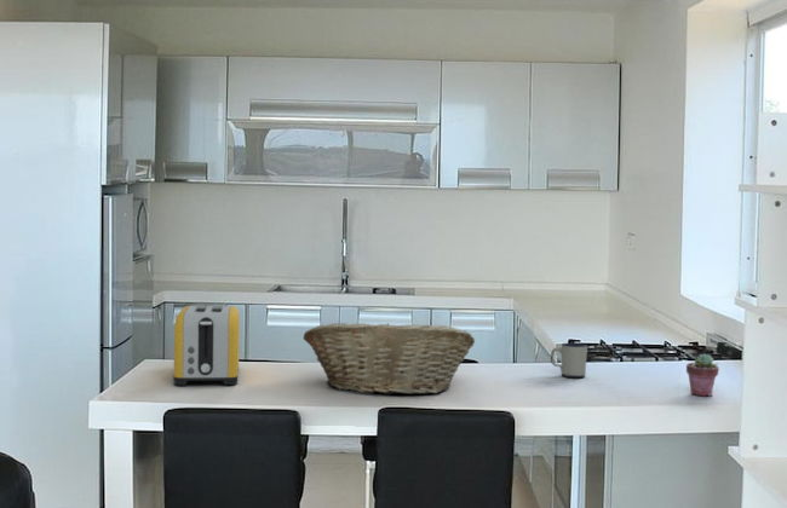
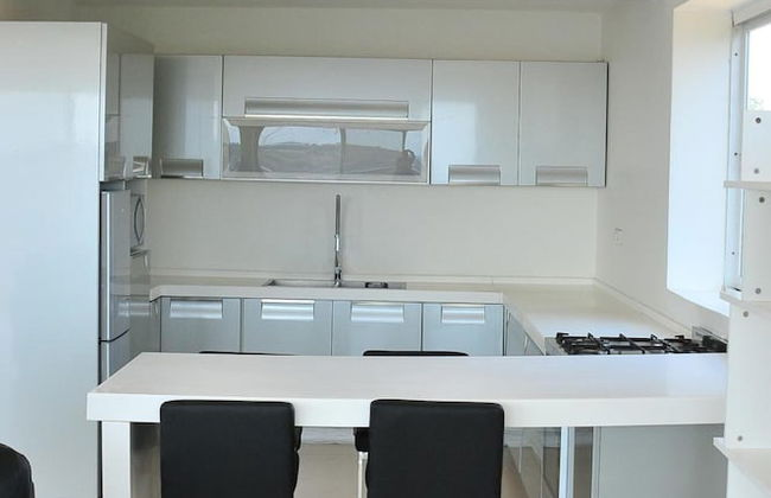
- toaster (207, 342)
- potted succulent (702, 374)
- mug (568, 359)
- fruit basket (389, 352)
